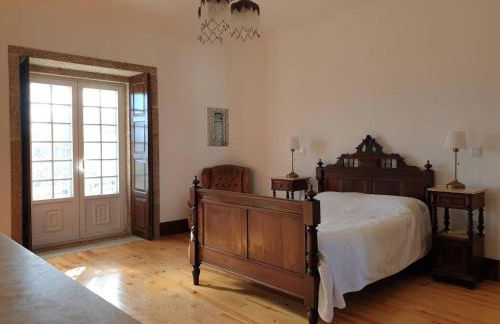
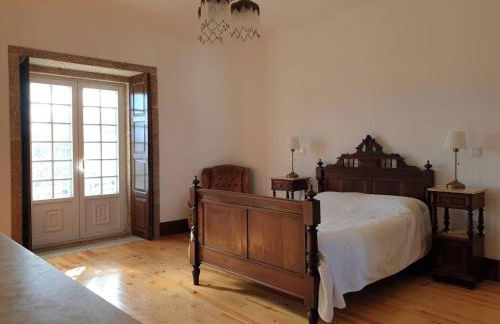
- wall art (218, 127)
